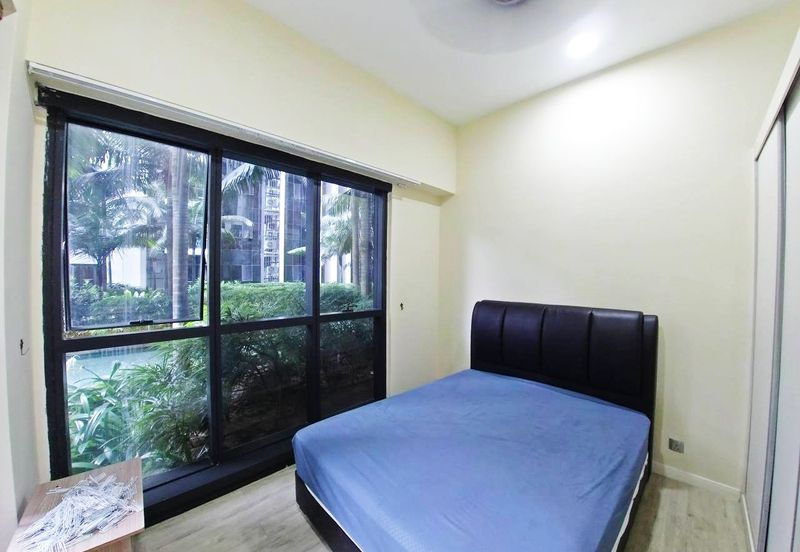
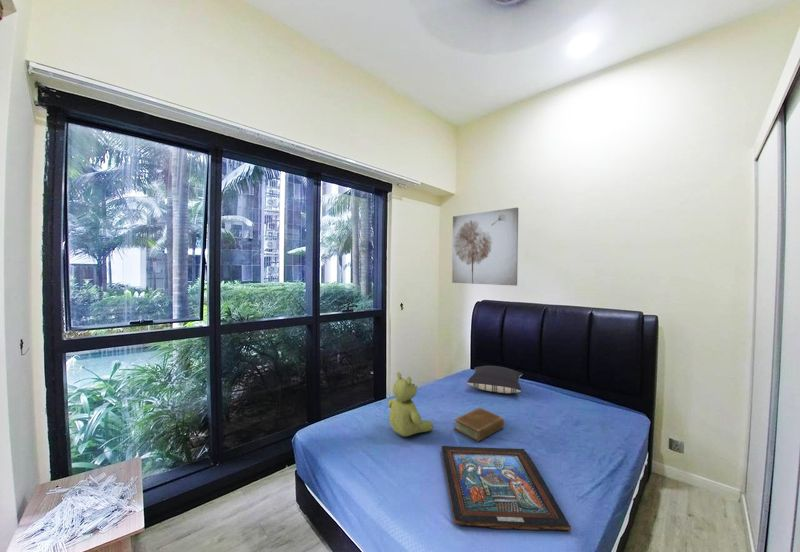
+ book (479, 423)
+ pillow (495, 378)
+ wall art (482, 248)
+ stuffed bear (410, 401)
+ tray (495, 480)
